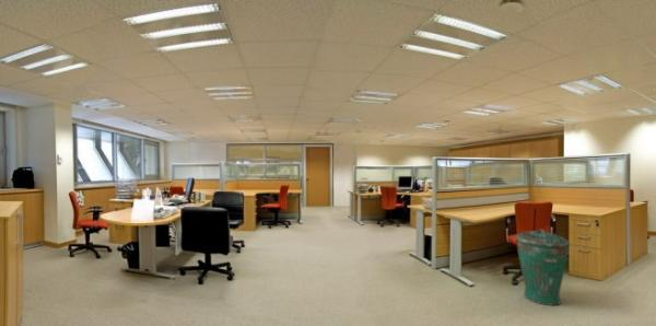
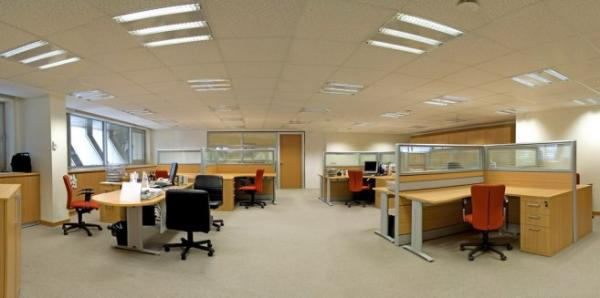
- trash can (541, 264)
